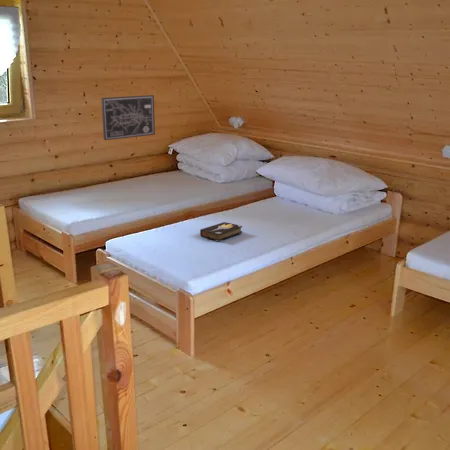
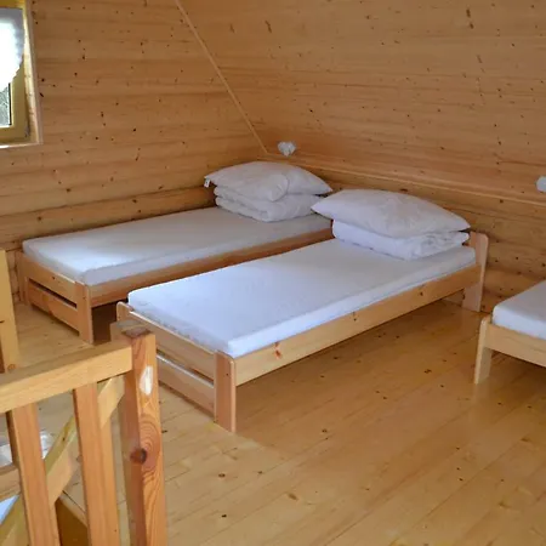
- hardback book (221, 230)
- wall art (129, 117)
